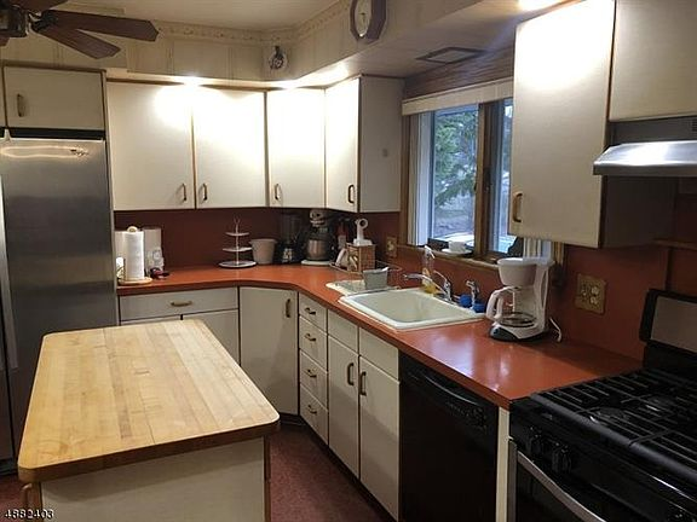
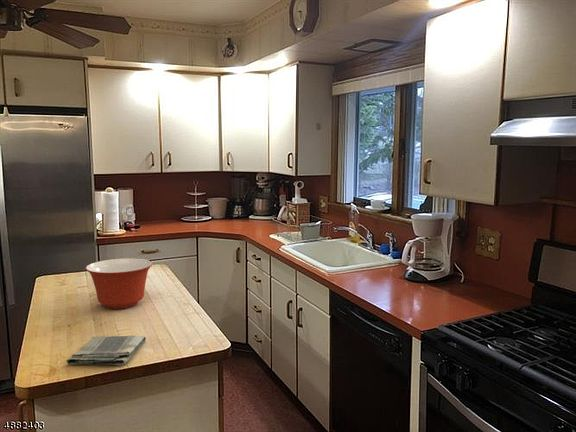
+ mixing bowl (120, 284)
+ dish towel (108, 348)
